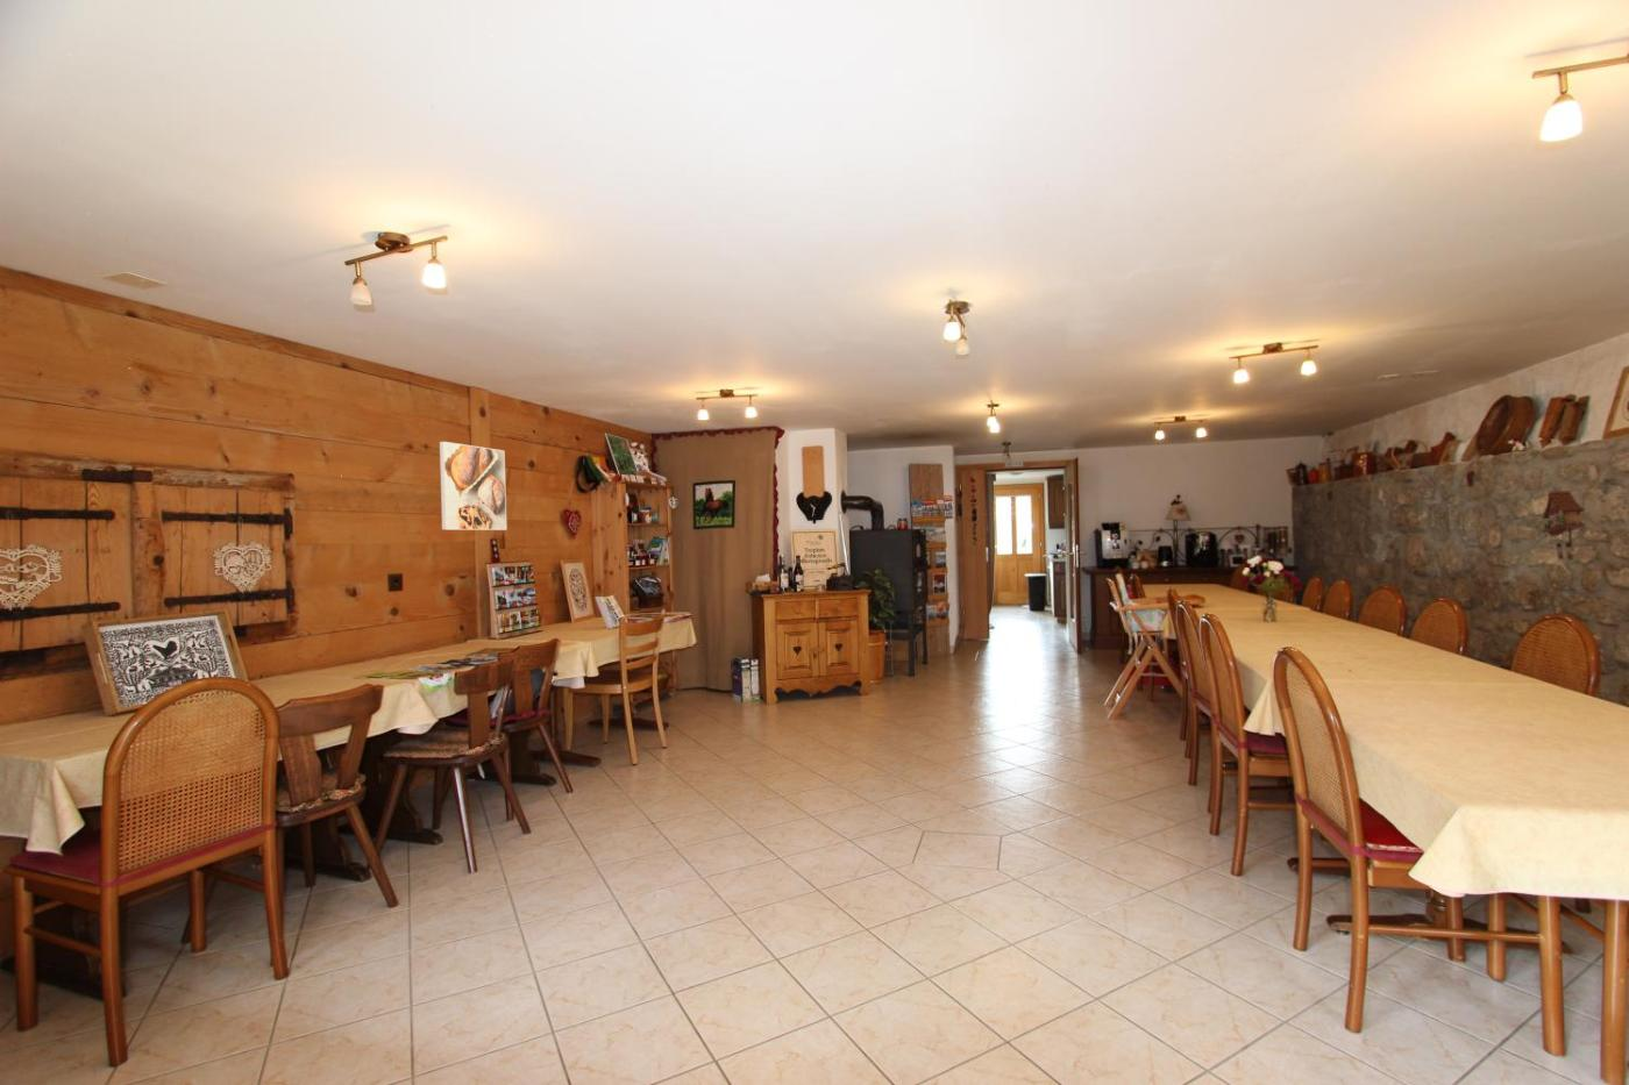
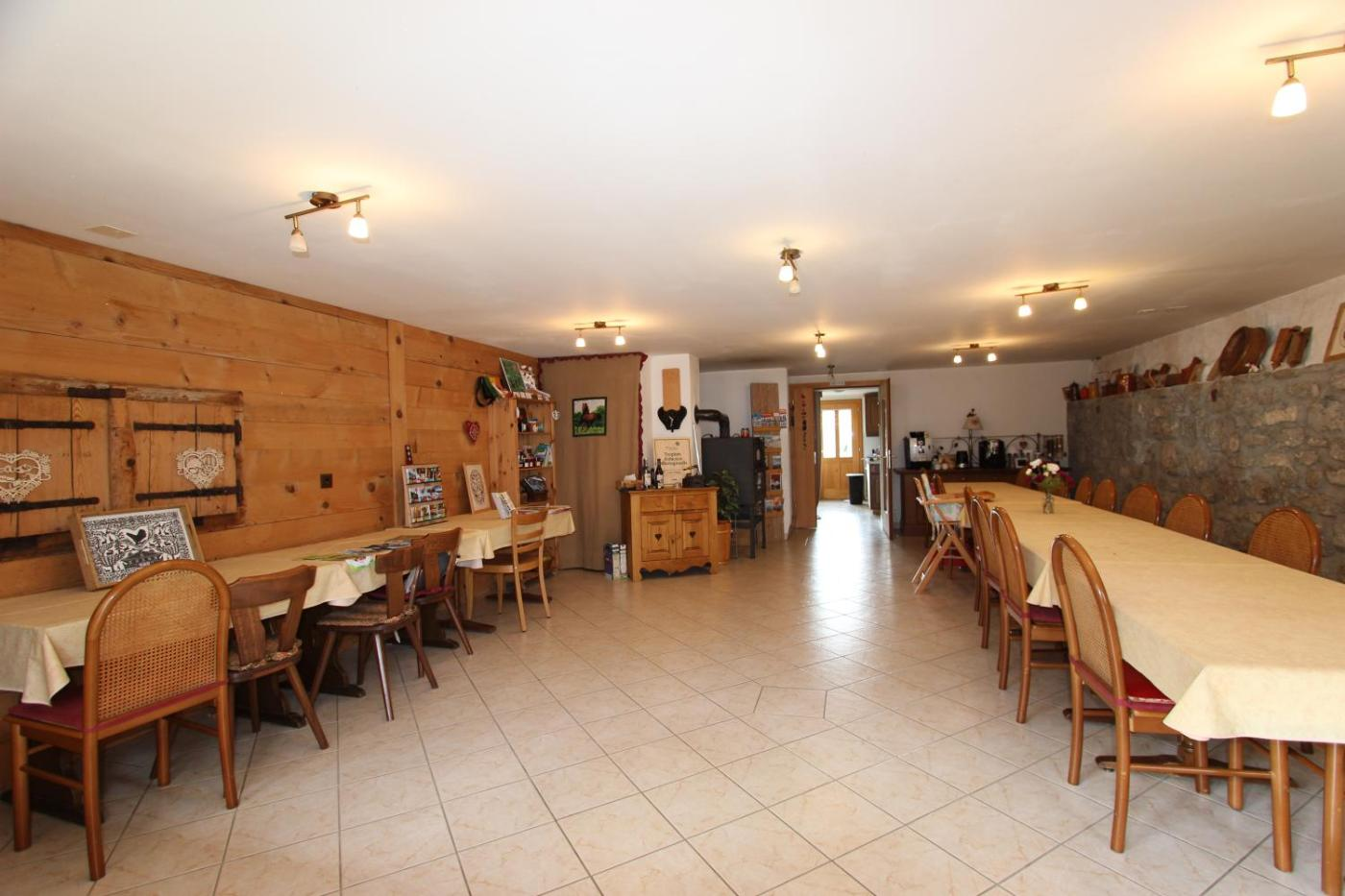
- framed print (475, 487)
- cuckoo clock (1560, 524)
